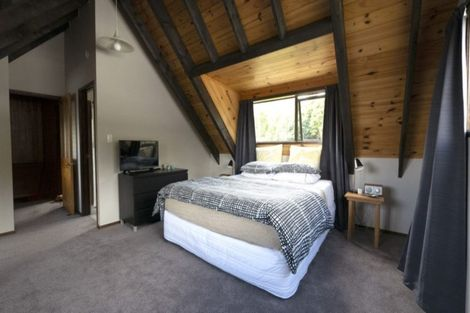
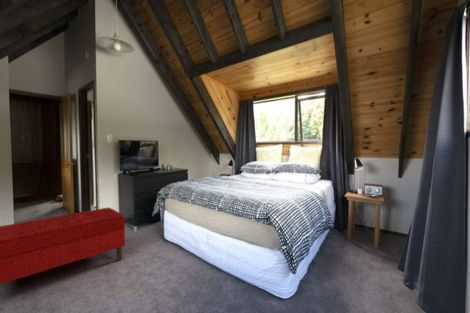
+ bench (59, 246)
